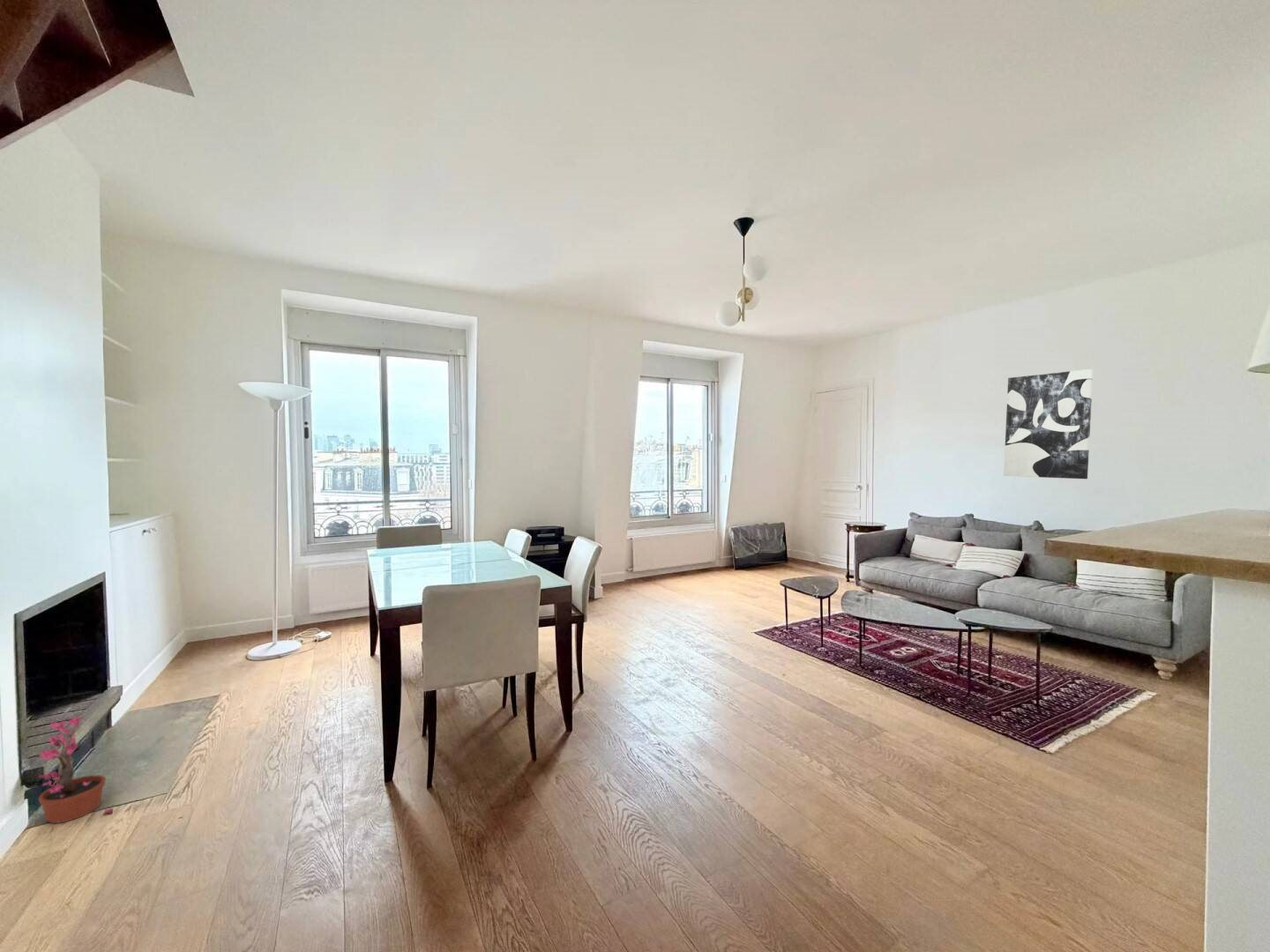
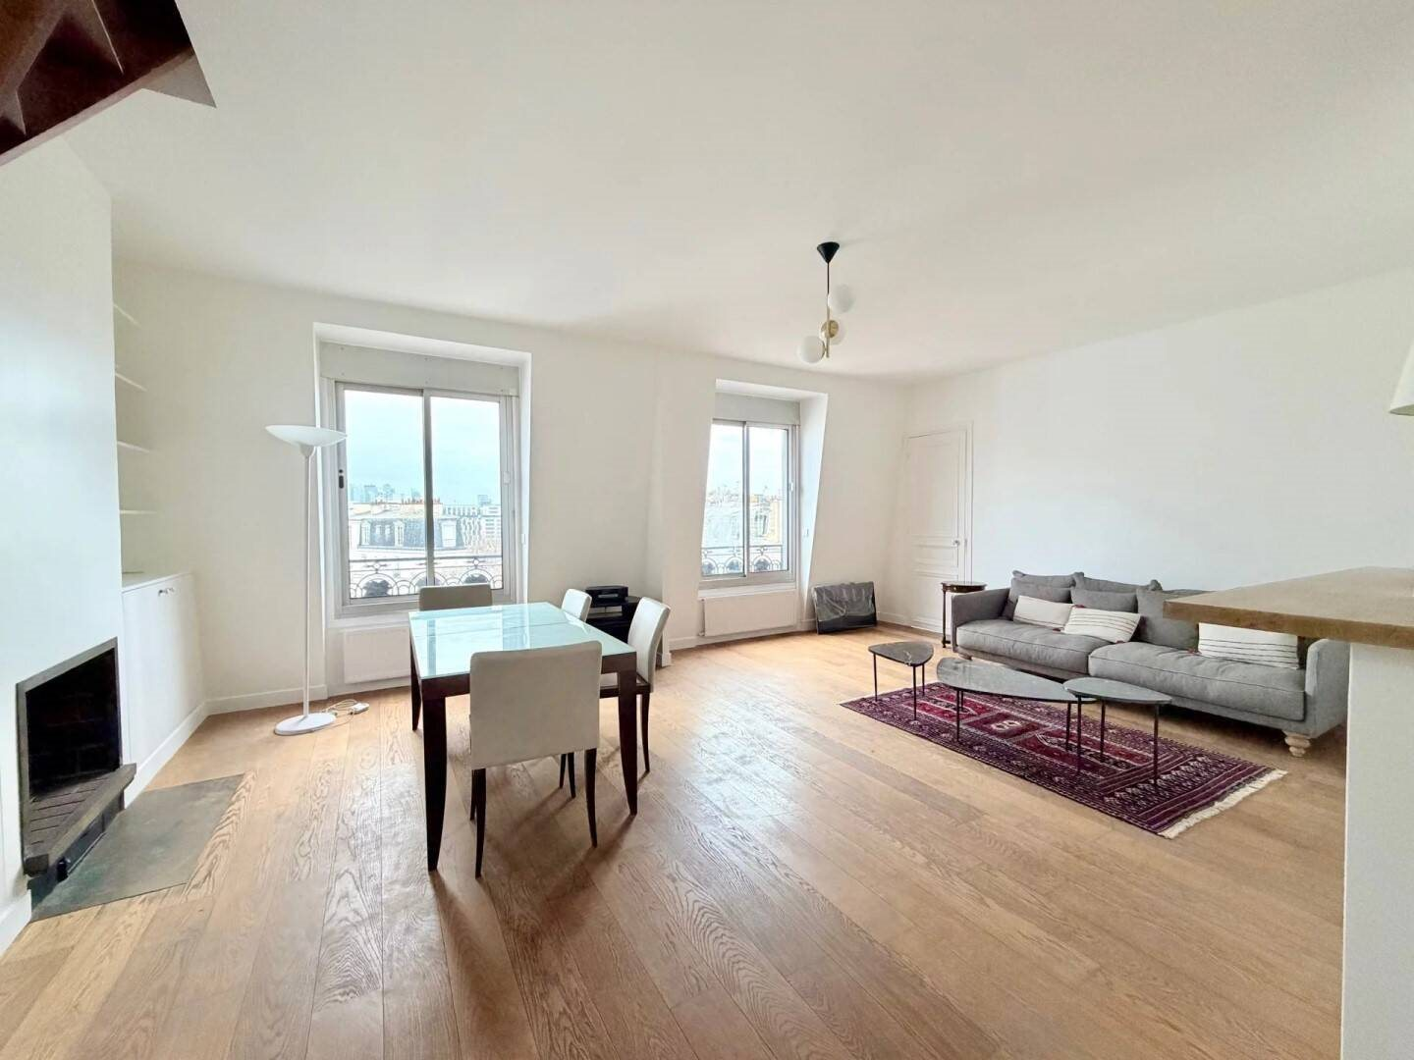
- potted plant (72, 767)
- wall art (1045, 426)
